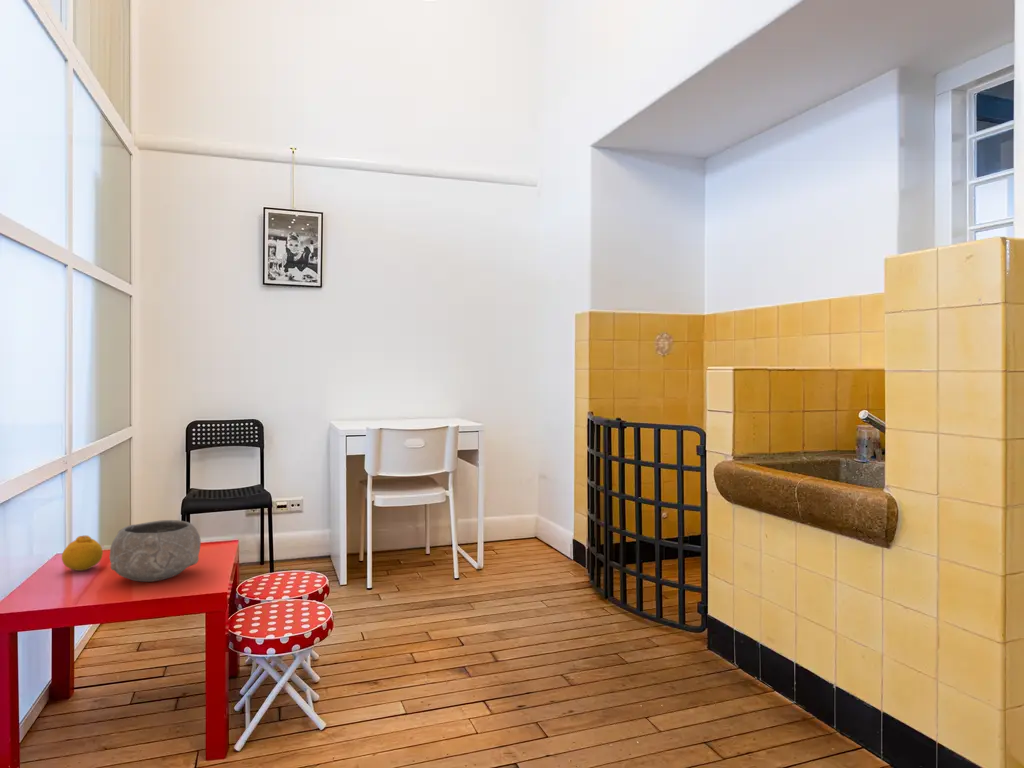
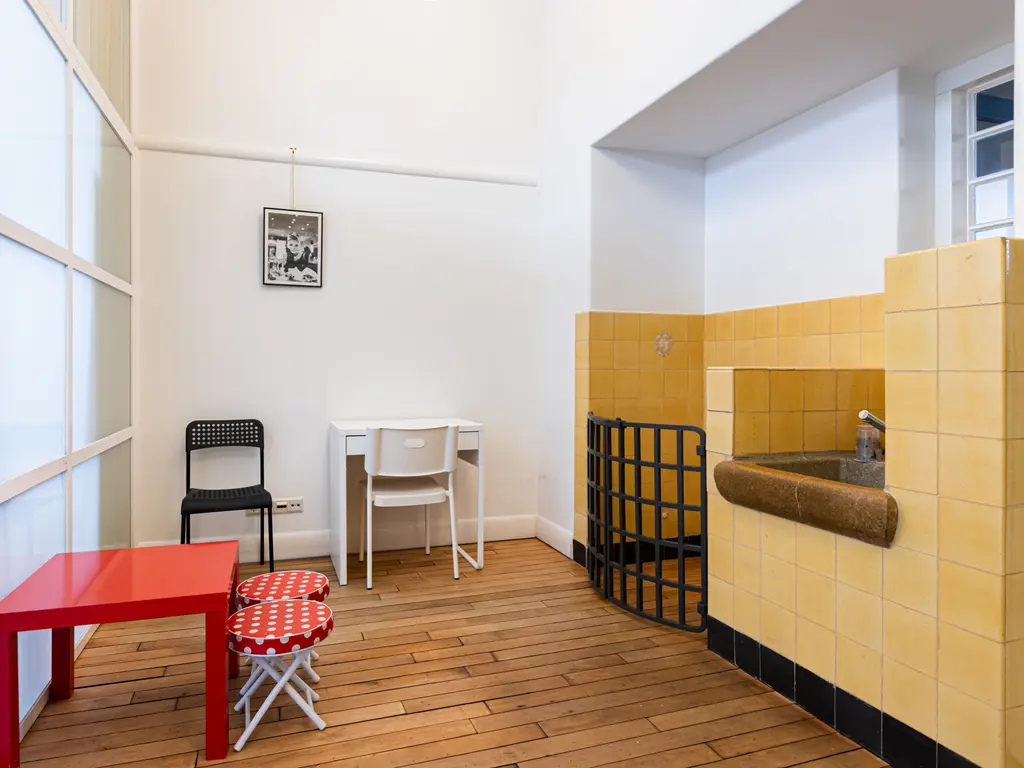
- fruit (82, 552)
- bowl (155, 551)
